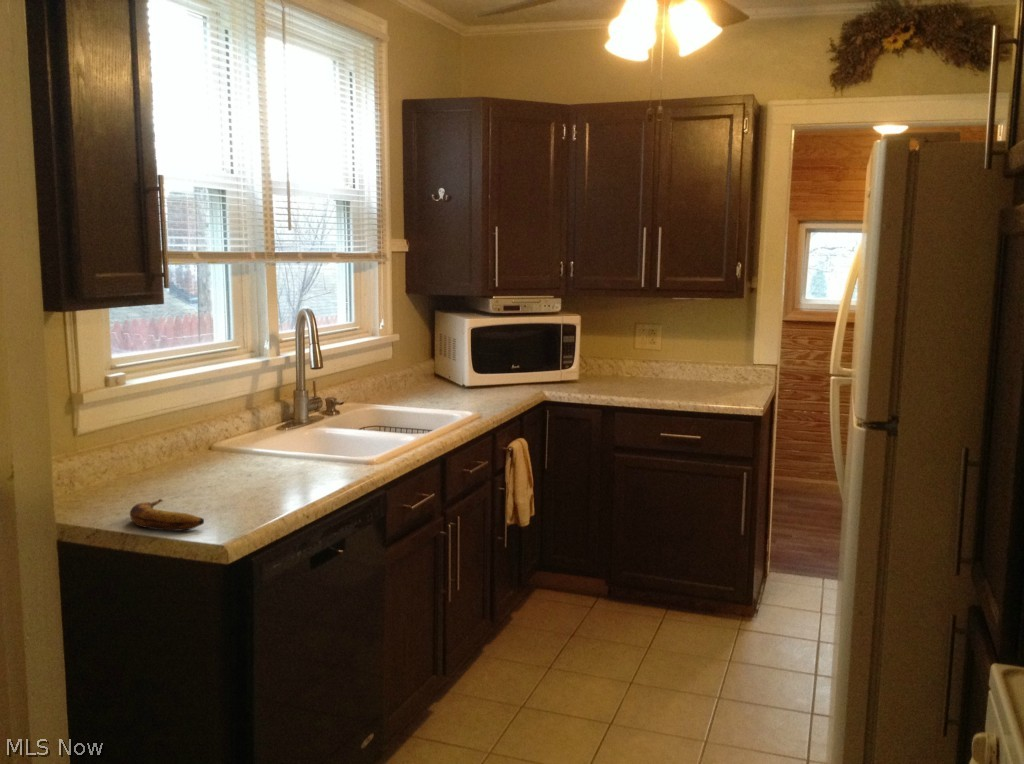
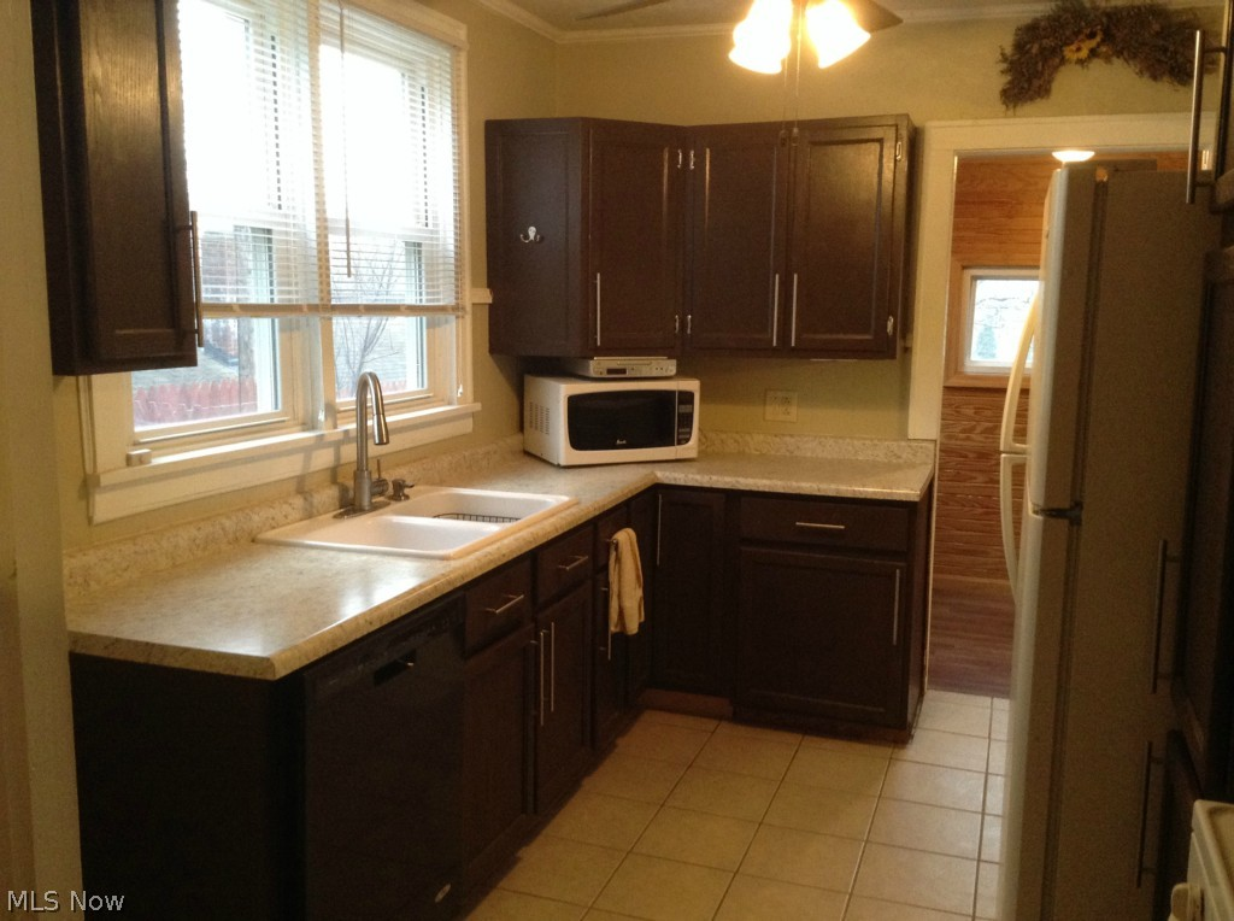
- banana (165, 514)
